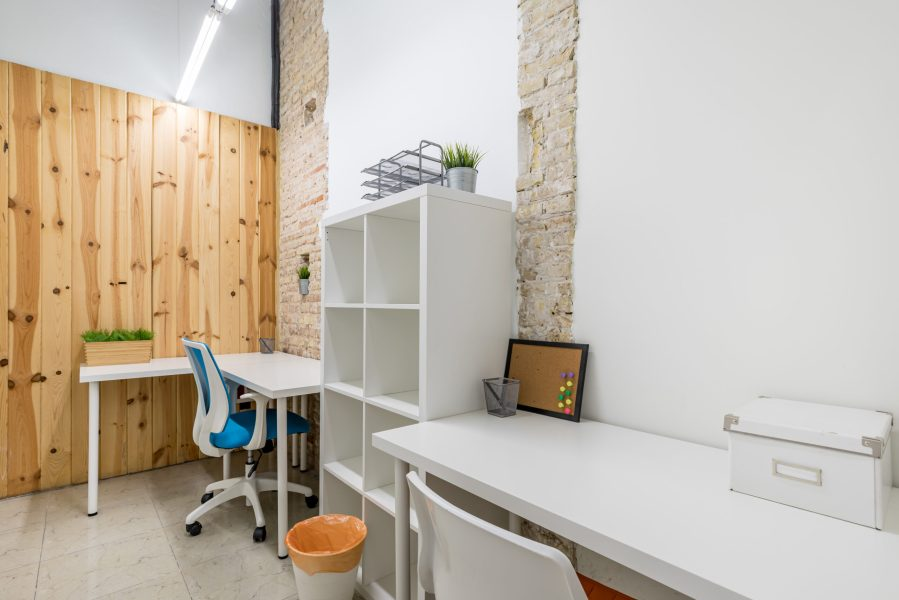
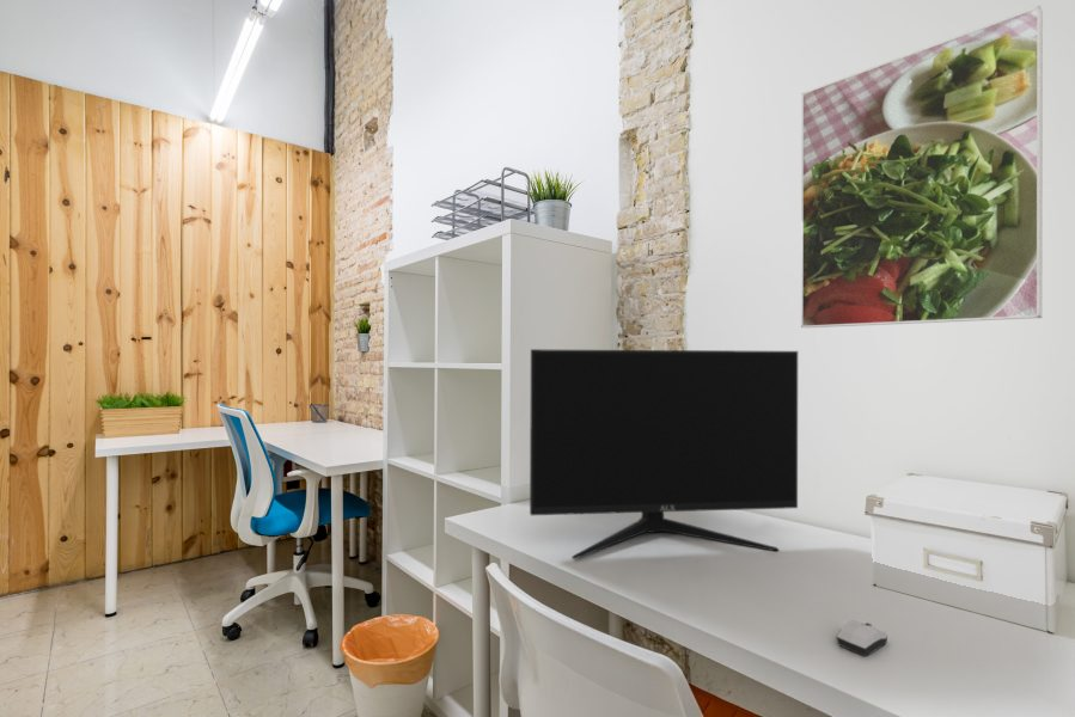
+ computer monitor (659, 443)
+ computer mouse (862, 633)
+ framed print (905, 190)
